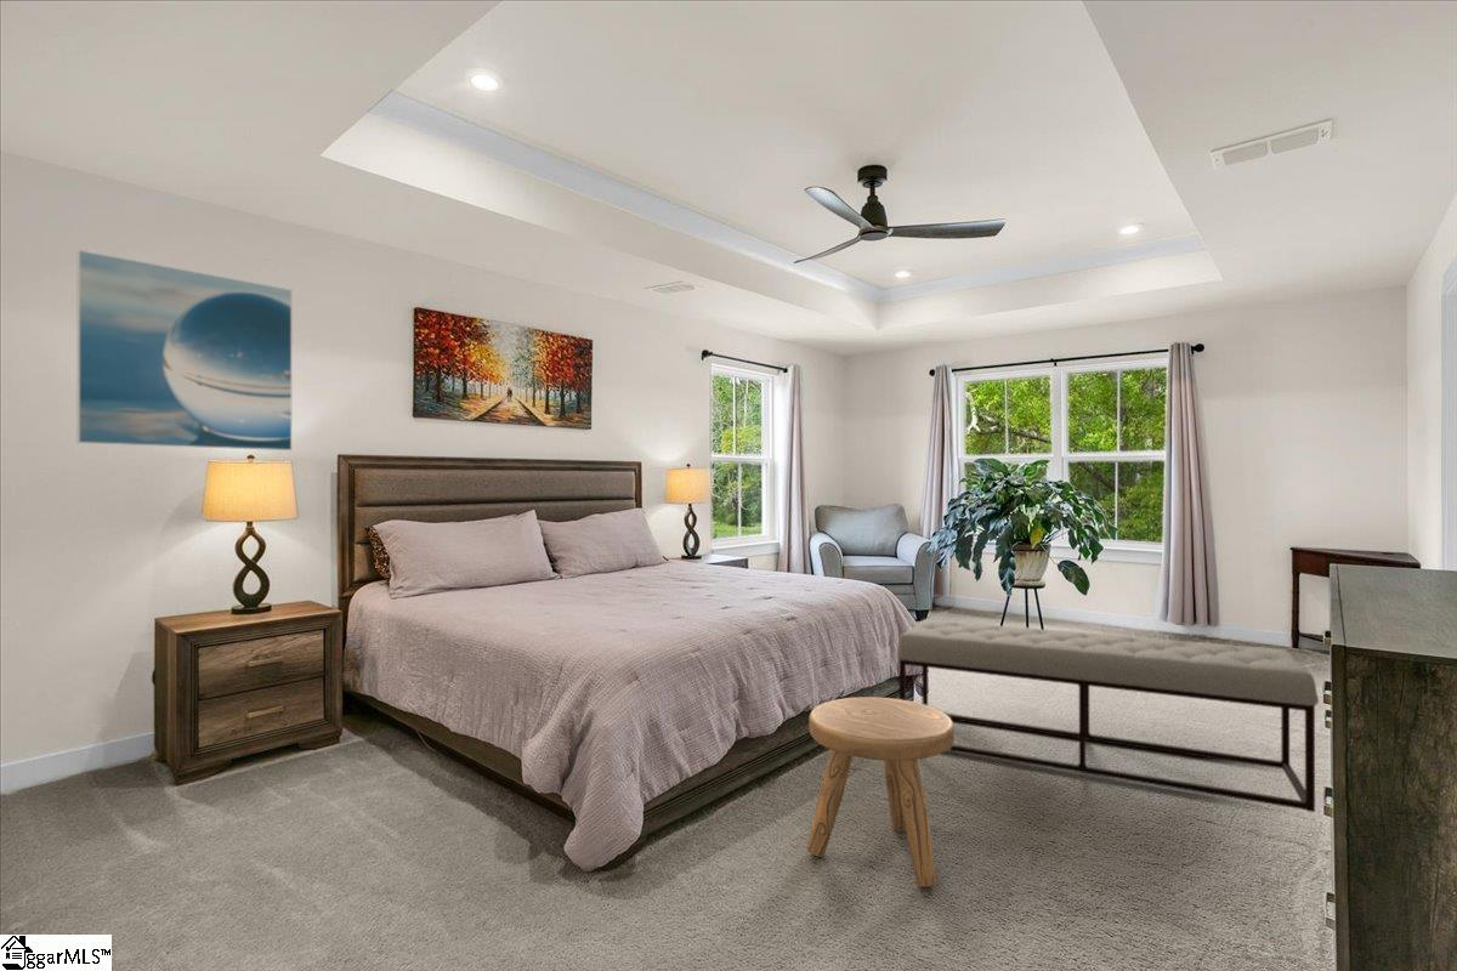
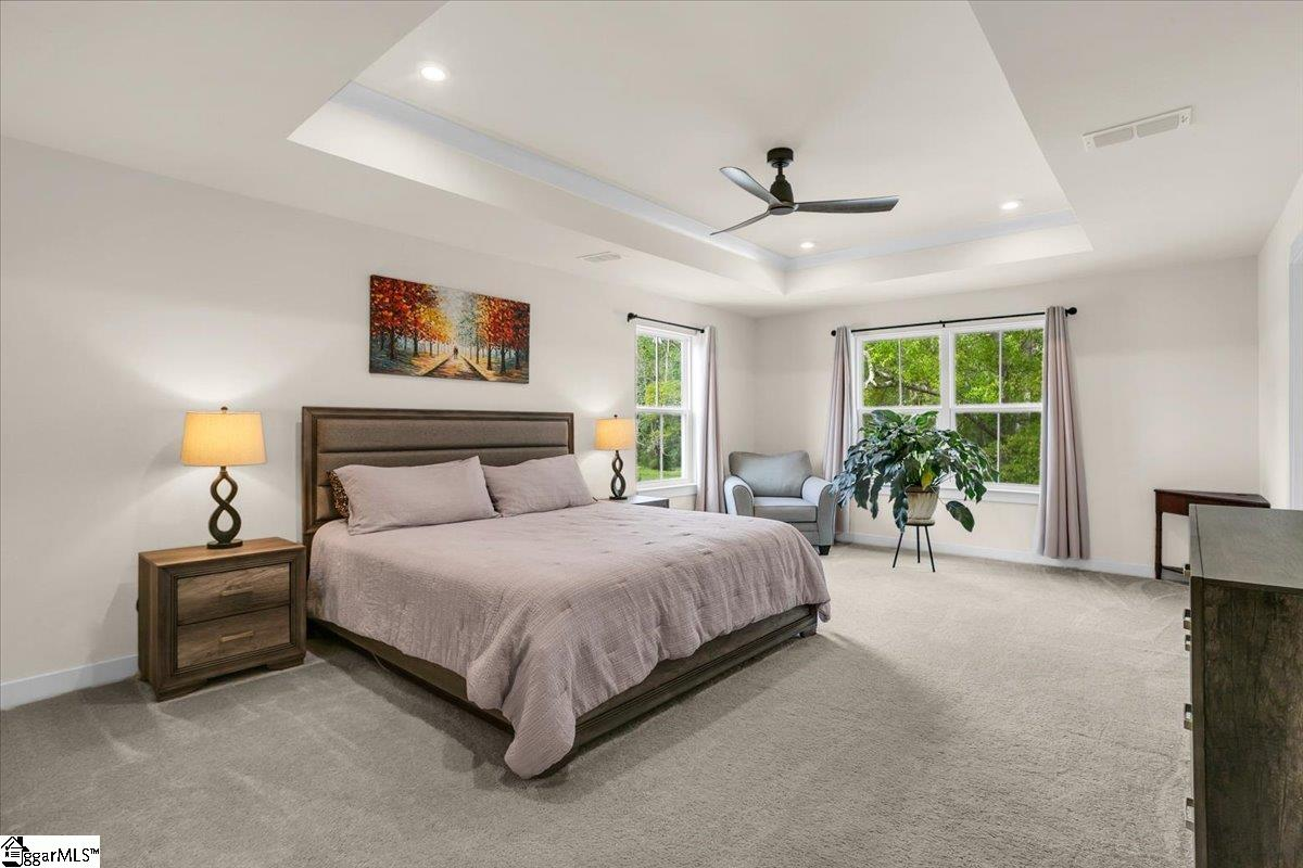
- bench (1084, 697)
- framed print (193, 359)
- stool (886, 784)
